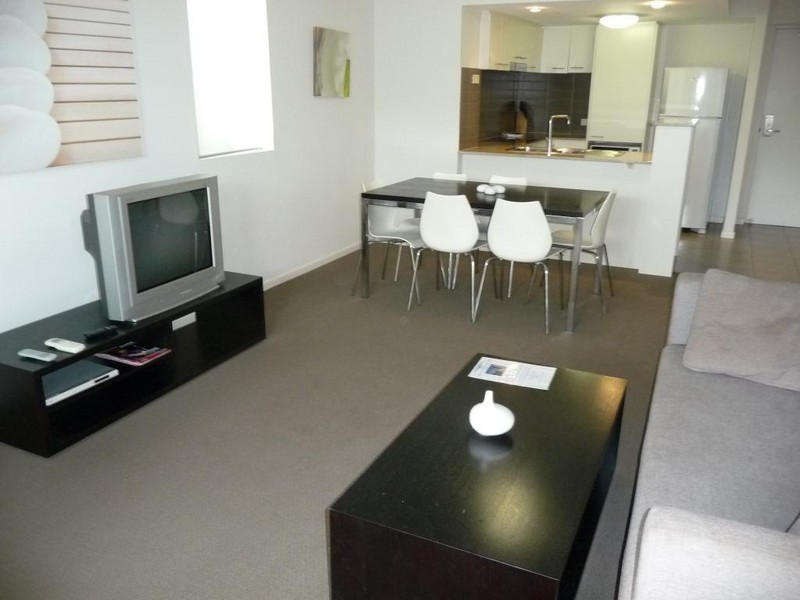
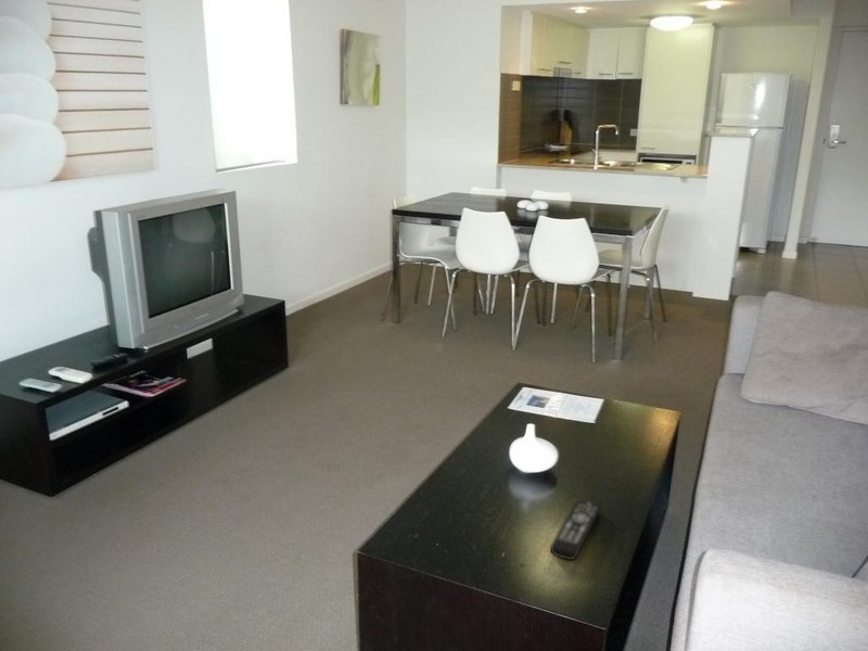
+ remote control (576, 527)
